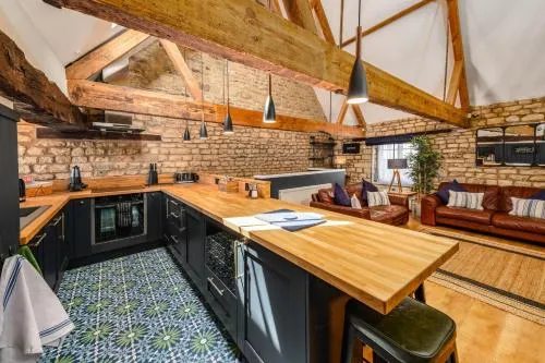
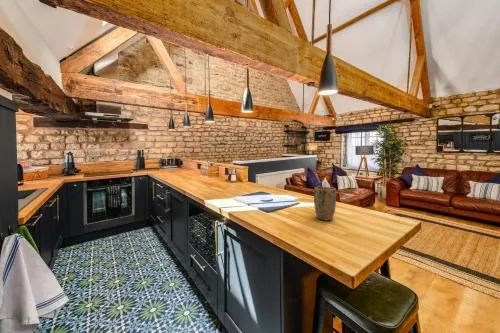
+ plant pot (324, 203)
